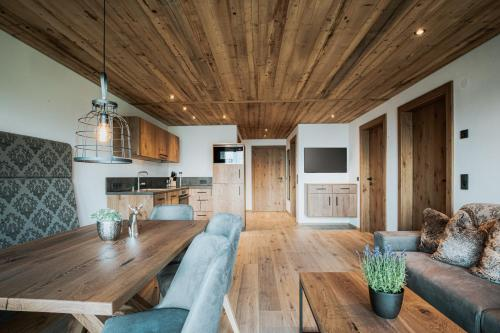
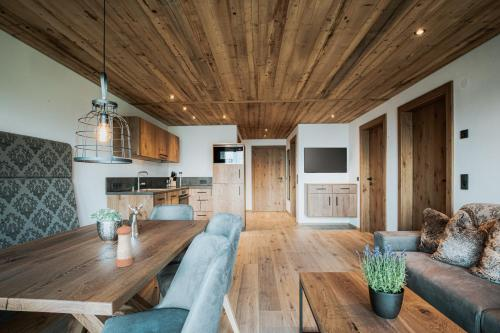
+ pepper shaker (124, 244)
